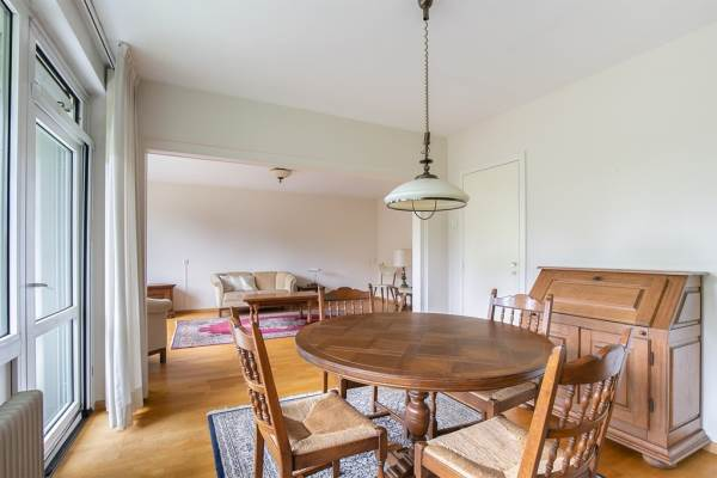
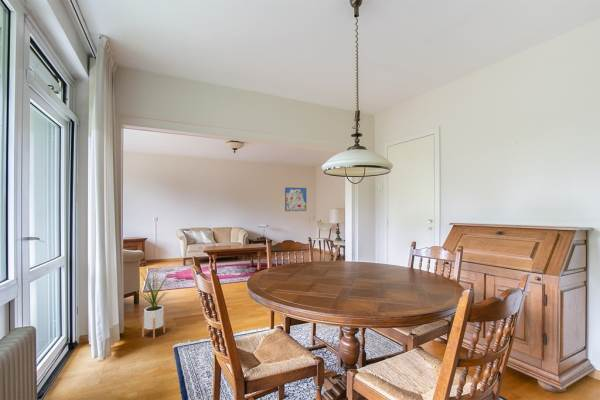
+ house plant (154, 299)
+ wall art (295, 199)
